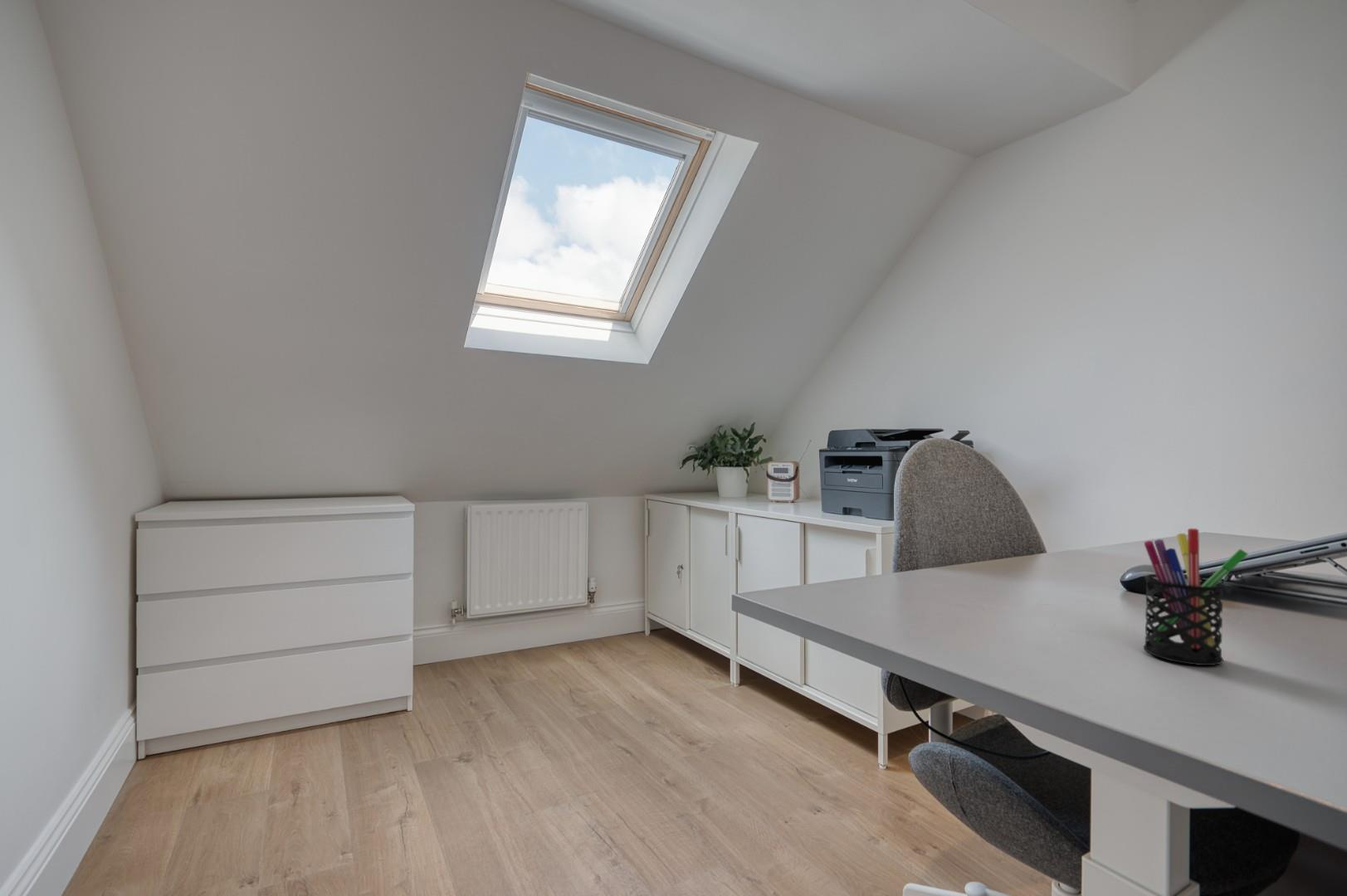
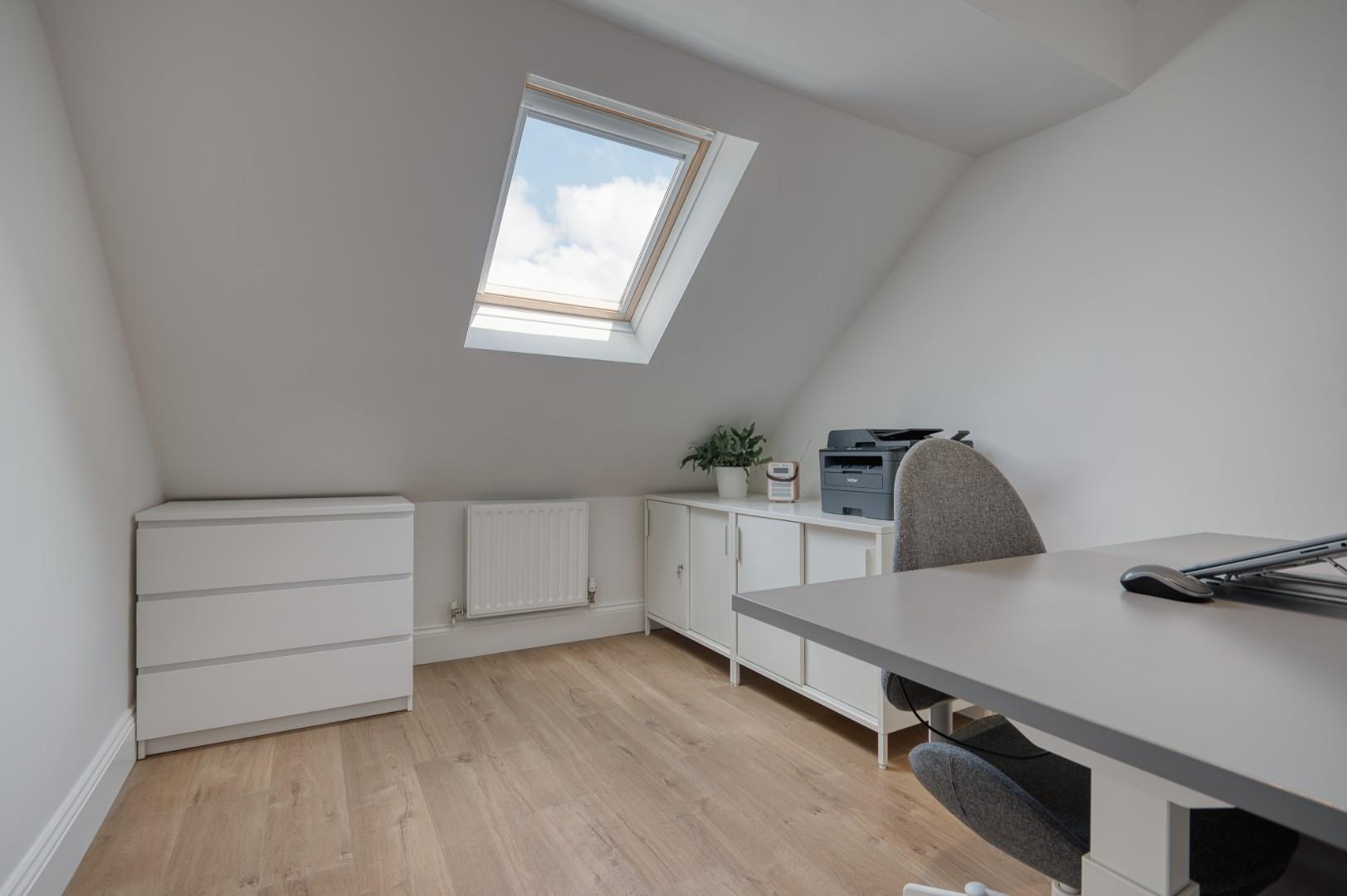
- pen holder (1193, 592)
